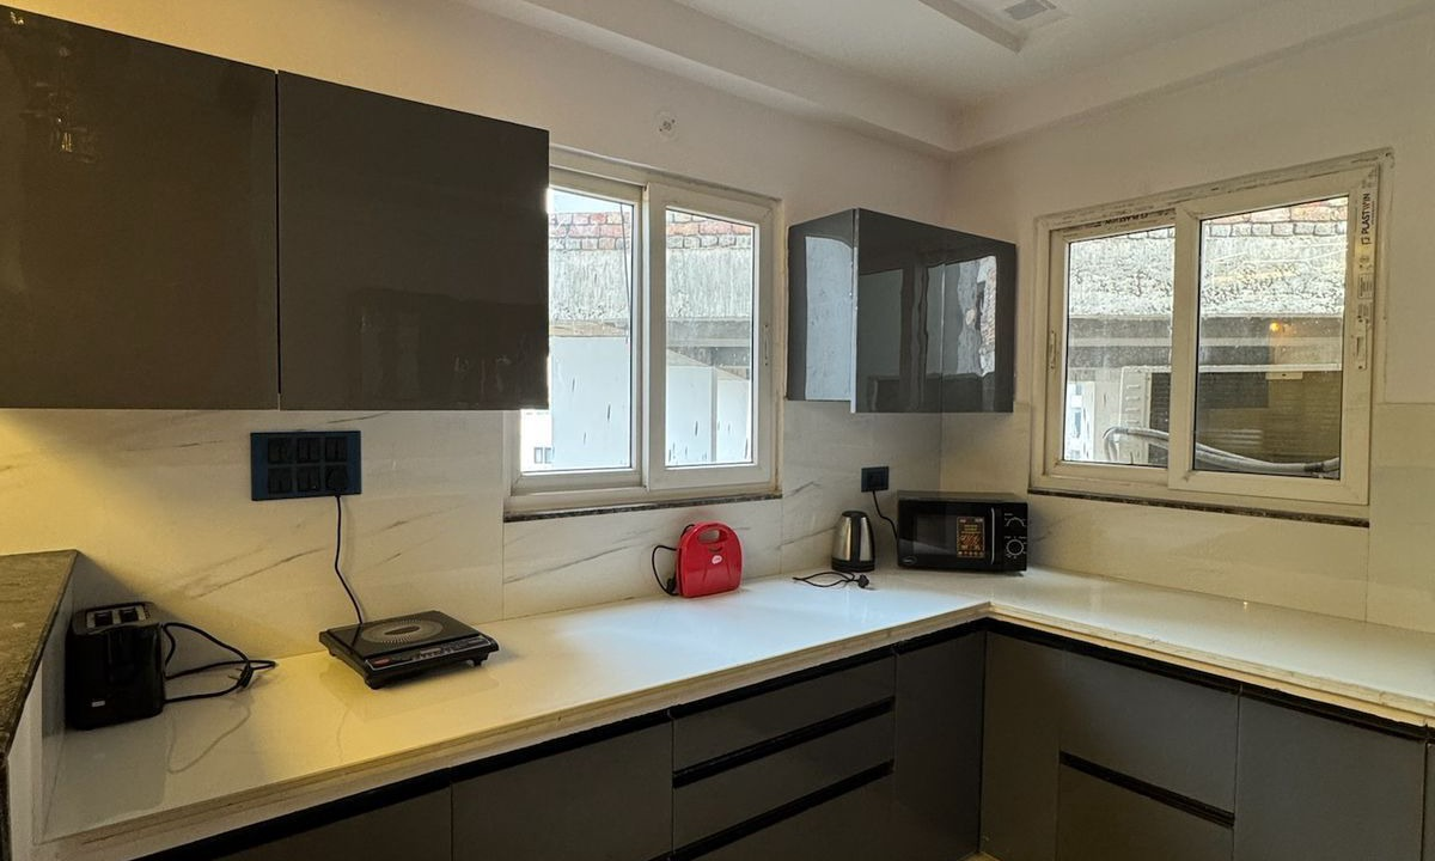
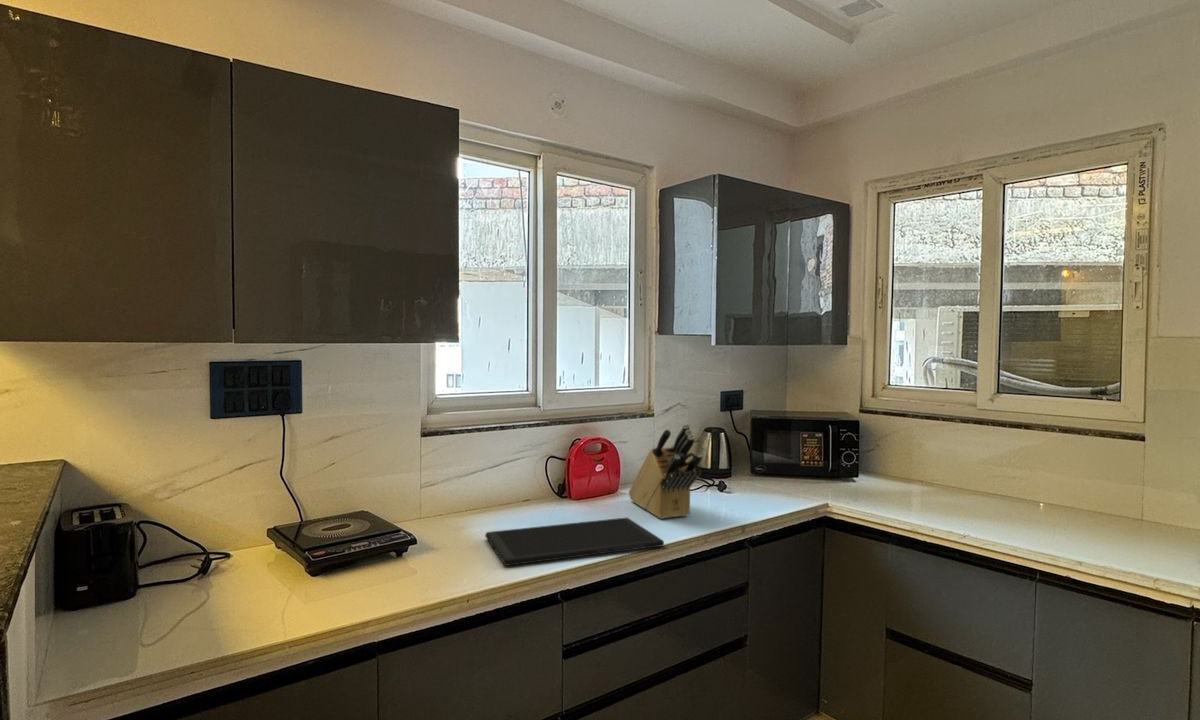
+ cutting board (573, 539)
+ knife block (664, 465)
